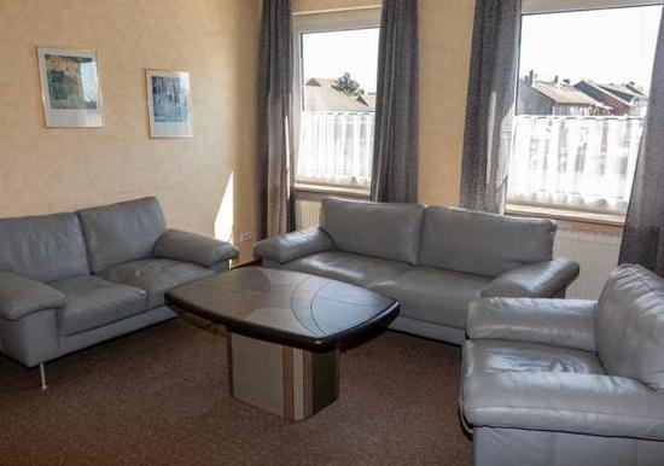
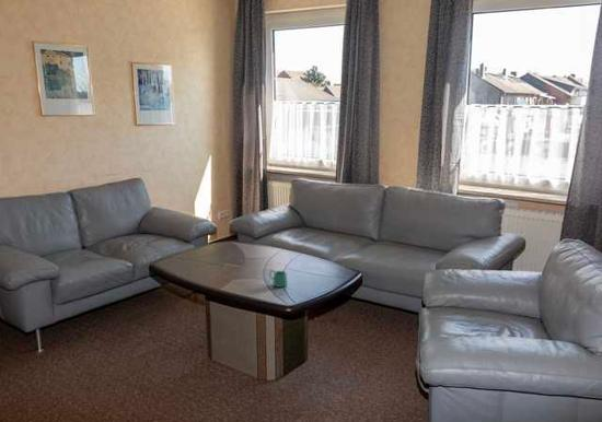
+ mug (277, 278)
